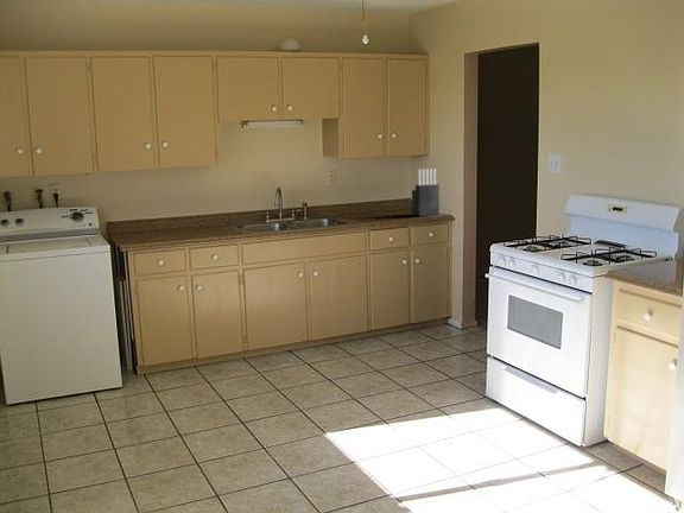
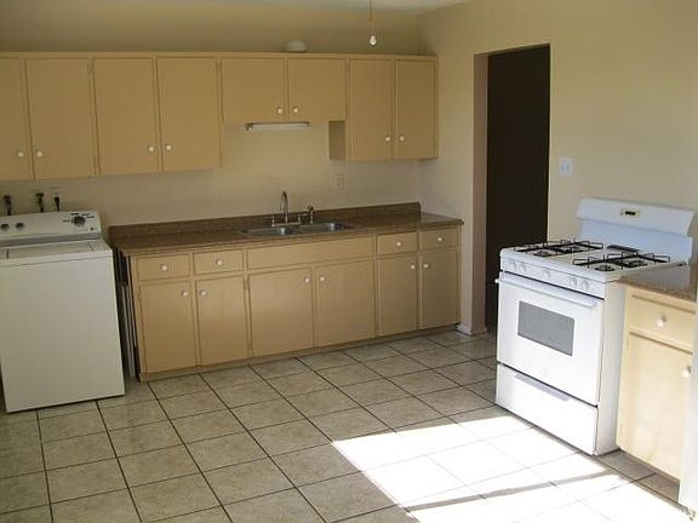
- knife block (424, 191)
